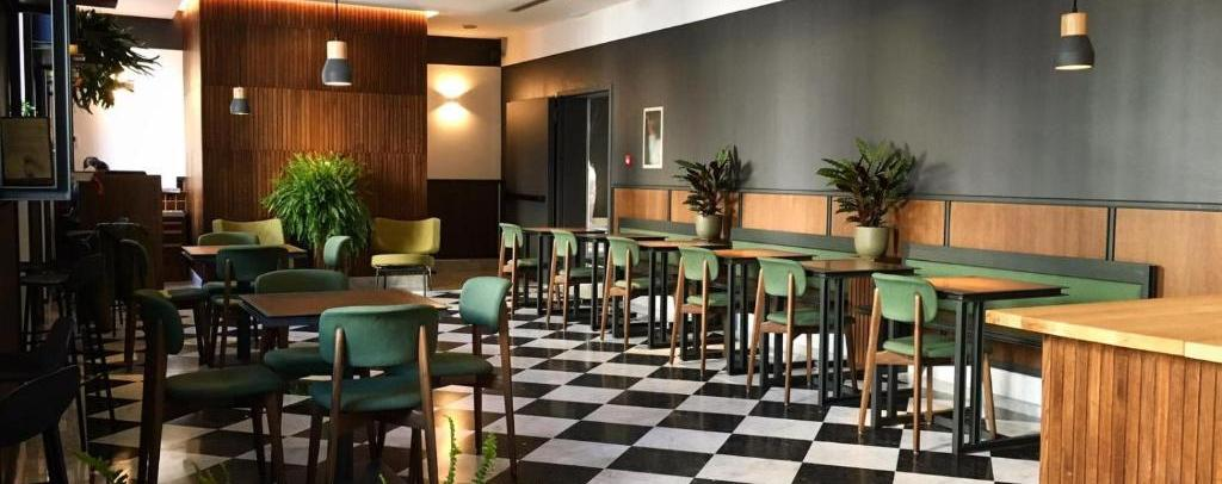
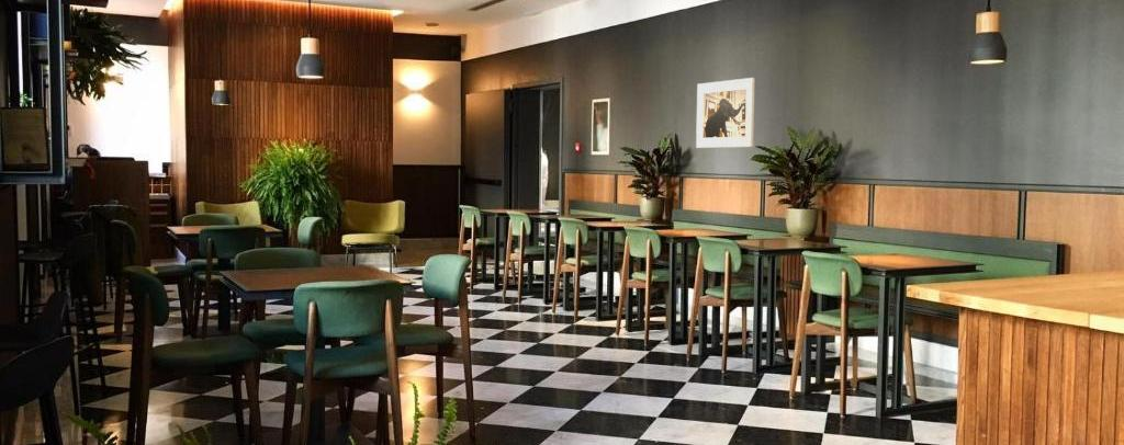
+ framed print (723, 114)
